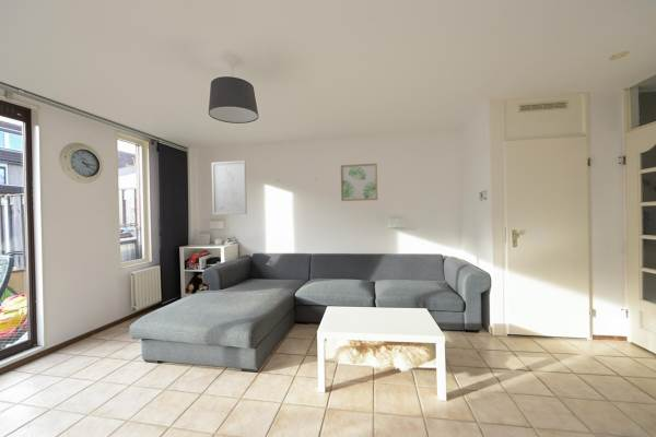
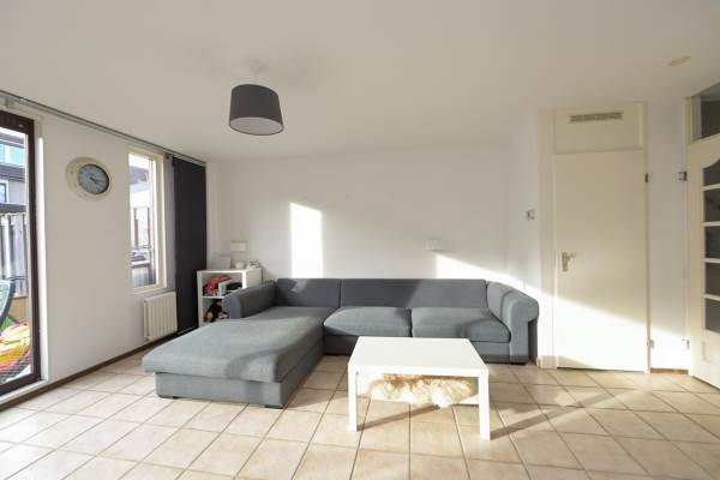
- wall art (229, 188)
- wall art (359, 182)
